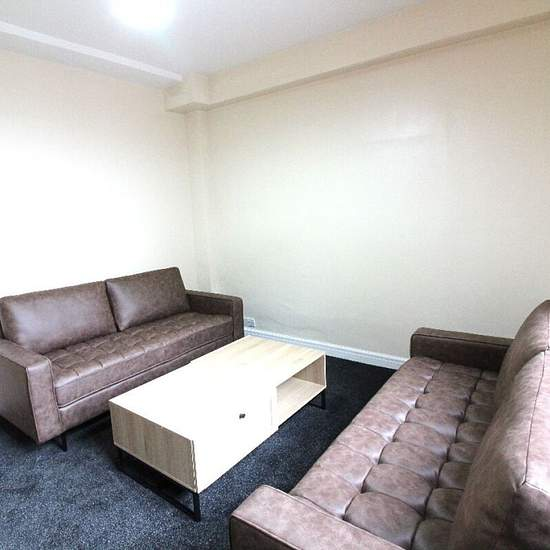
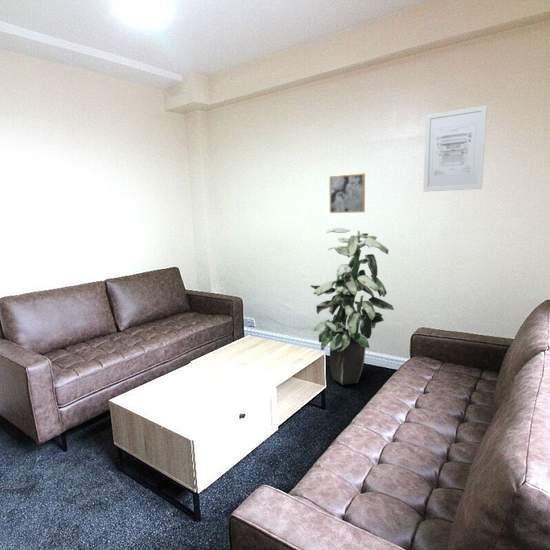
+ indoor plant (347, 305)
+ wall art (346, 193)
+ wall art (453, 151)
